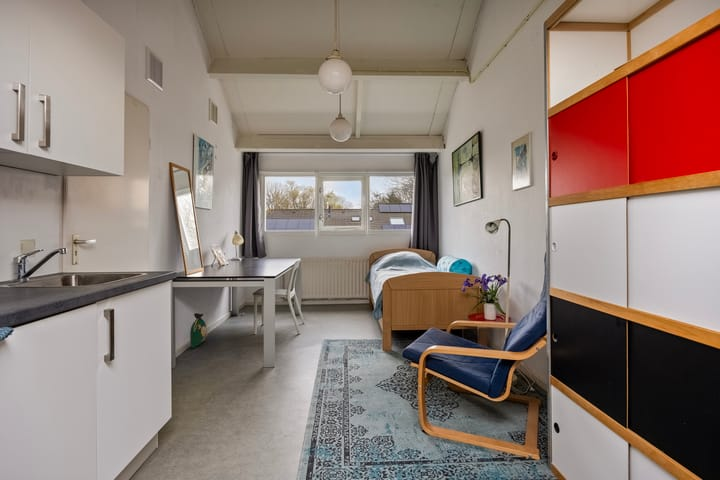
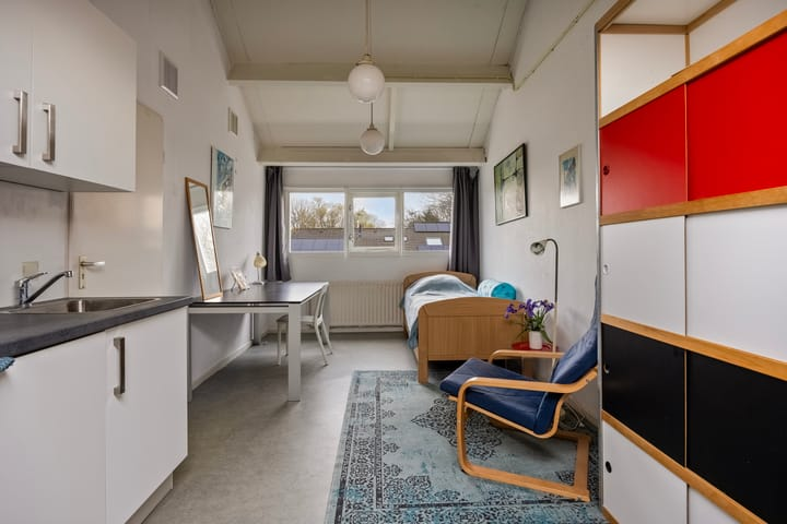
- bag (198, 328)
